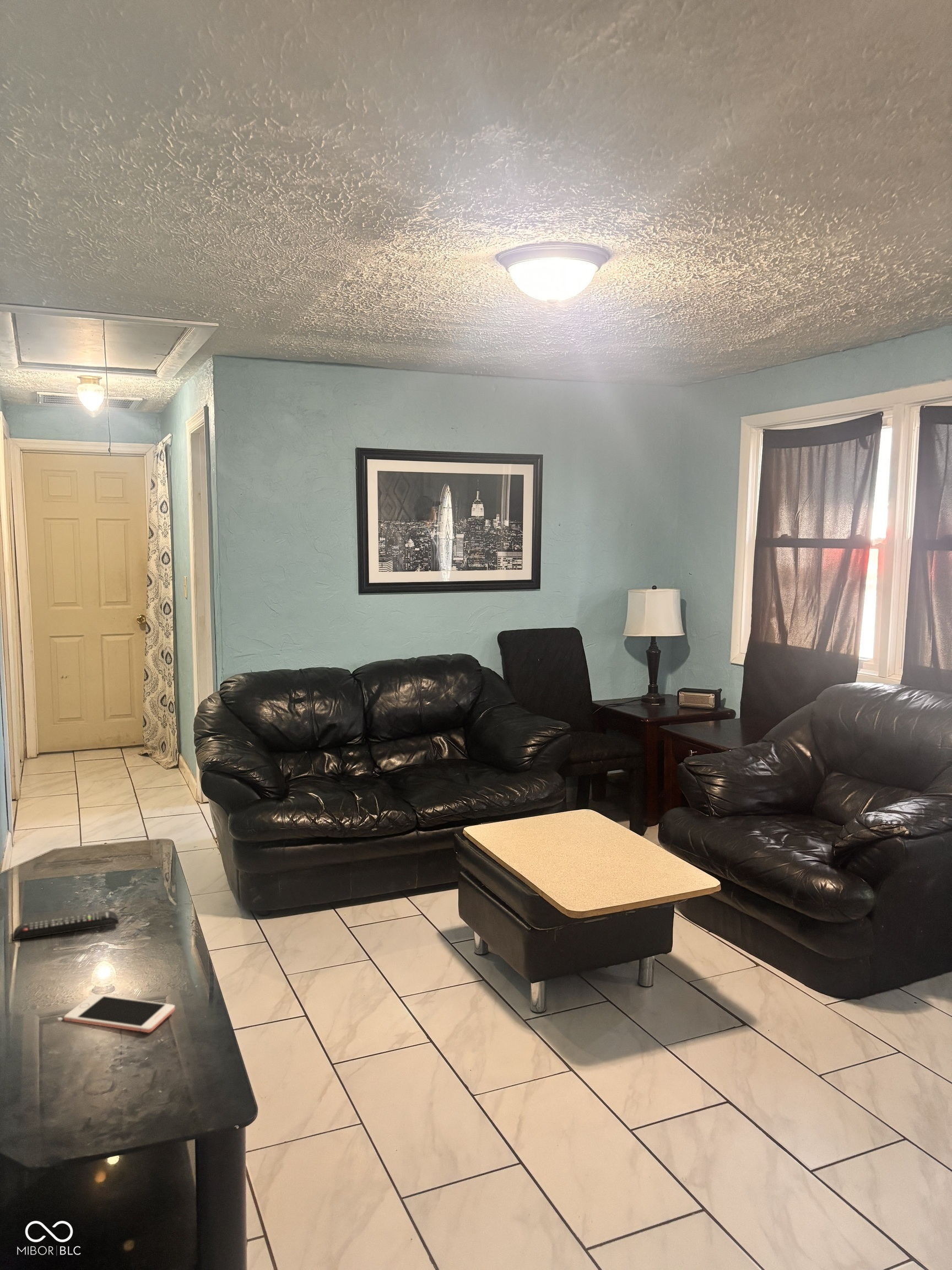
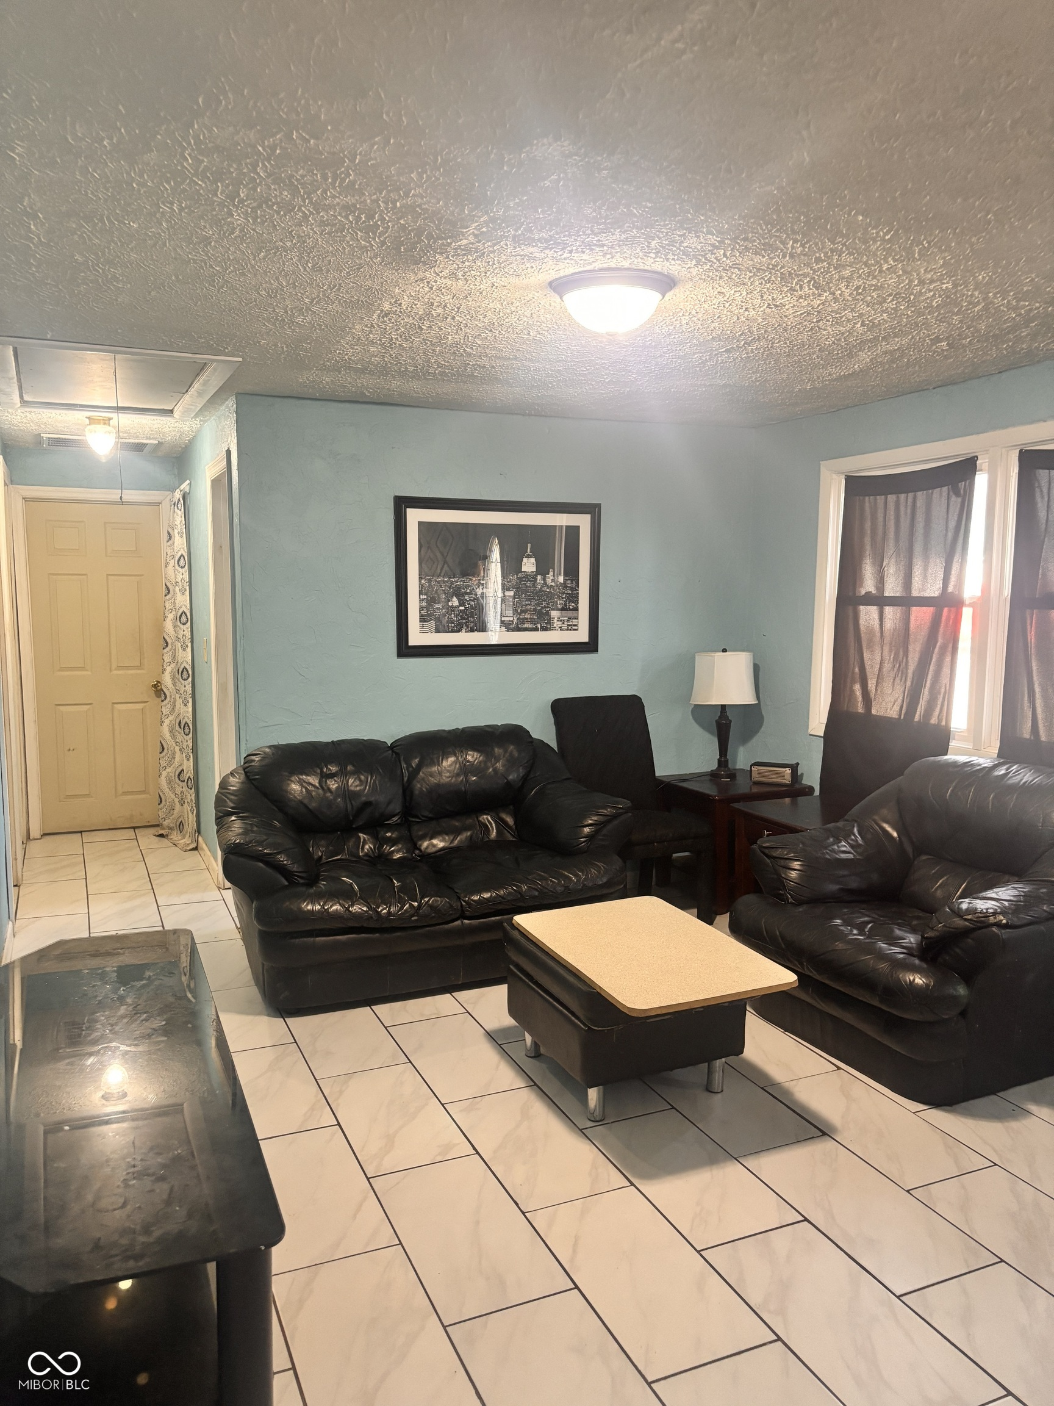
- cell phone (120, 1013)
- remote control (66, 925)
